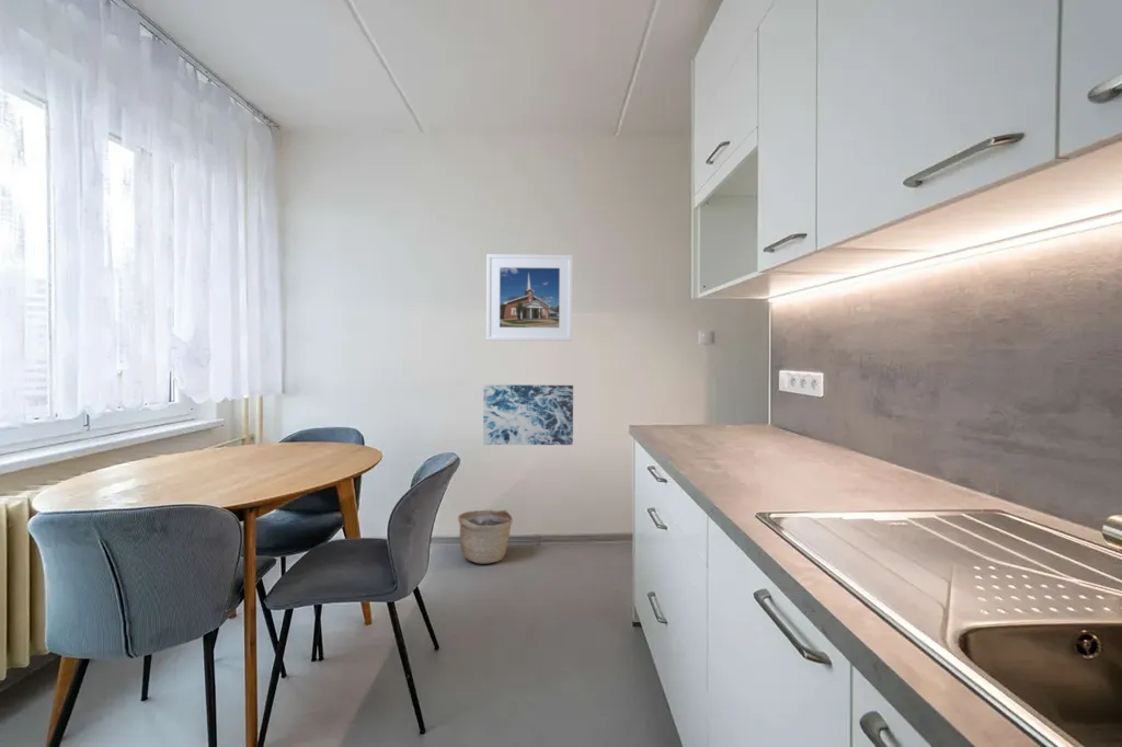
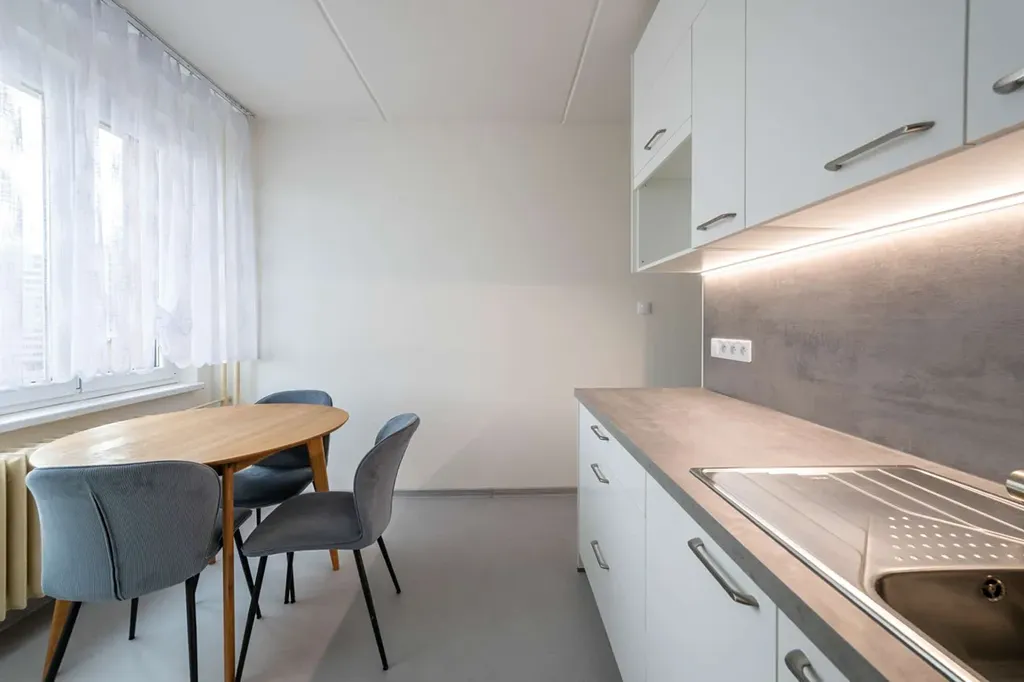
- basket (485, 533)
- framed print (529, 297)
- wall art (528, 414)
